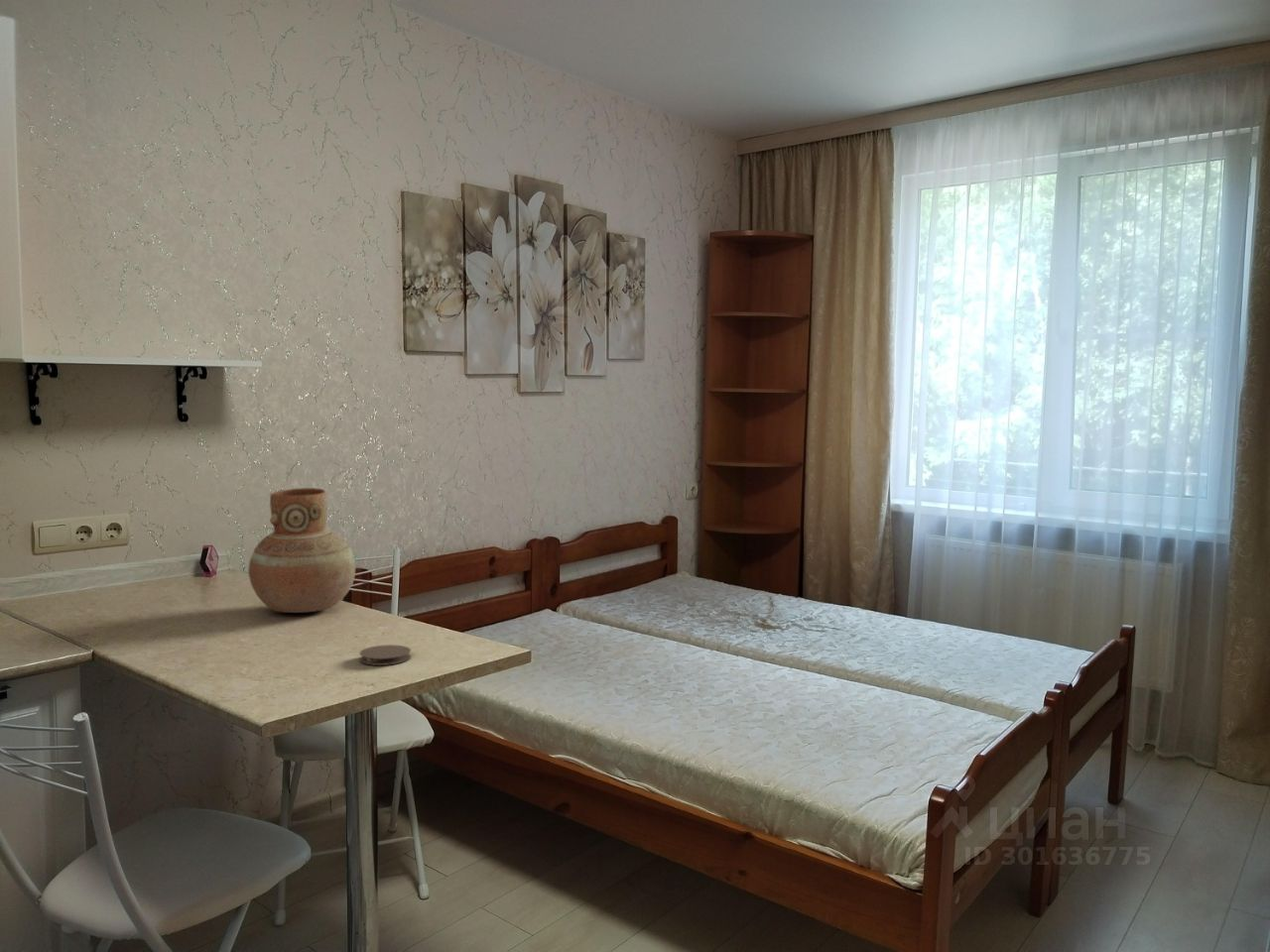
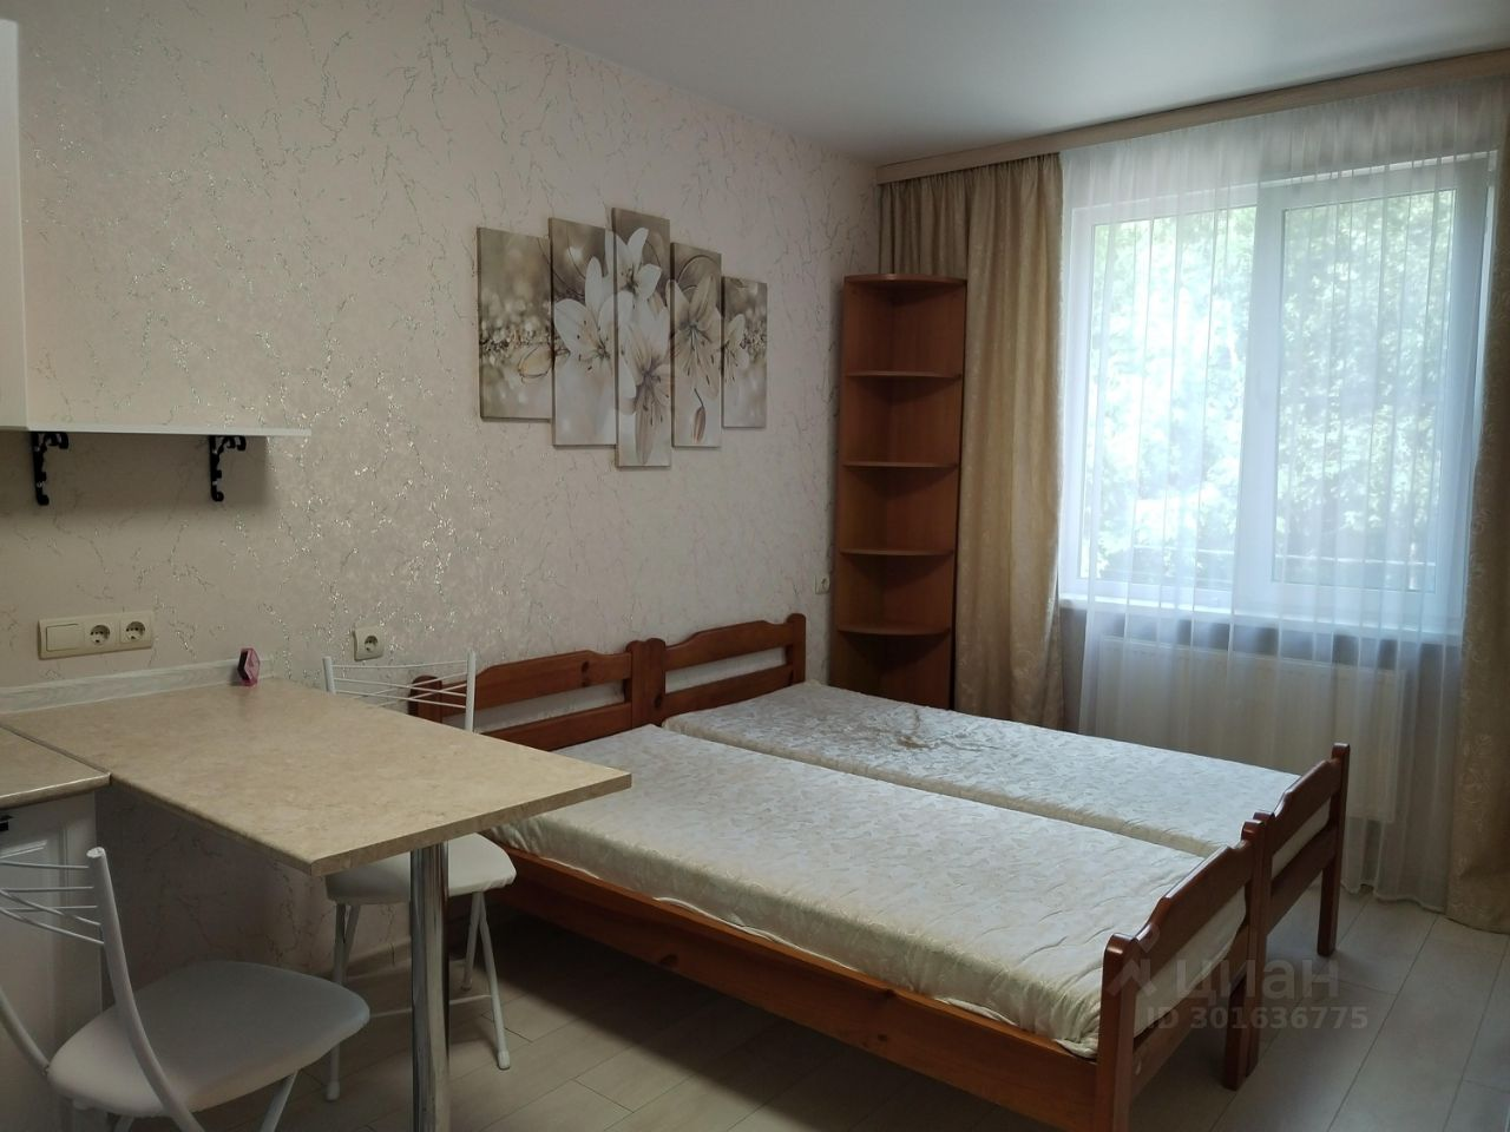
- coaster (385, 654)
- vase (303, 549)
